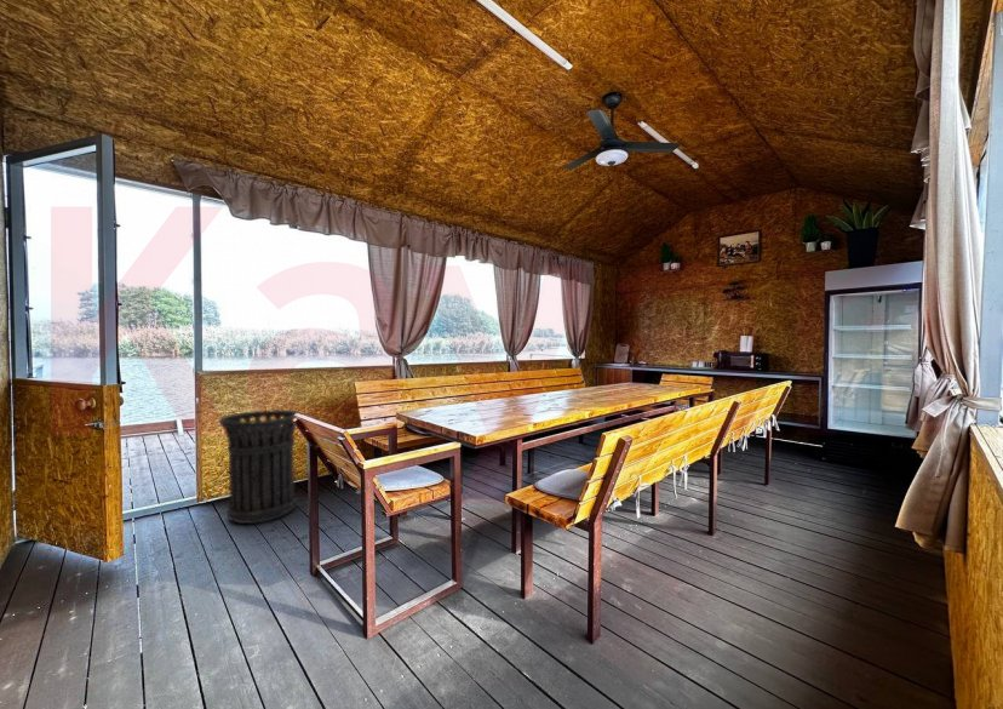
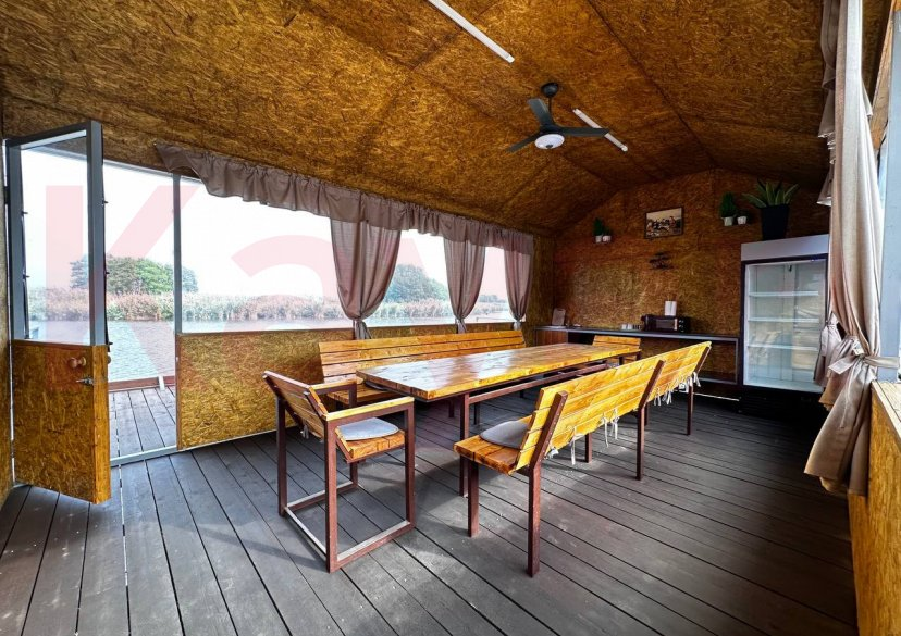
- trash can (262, 463)
